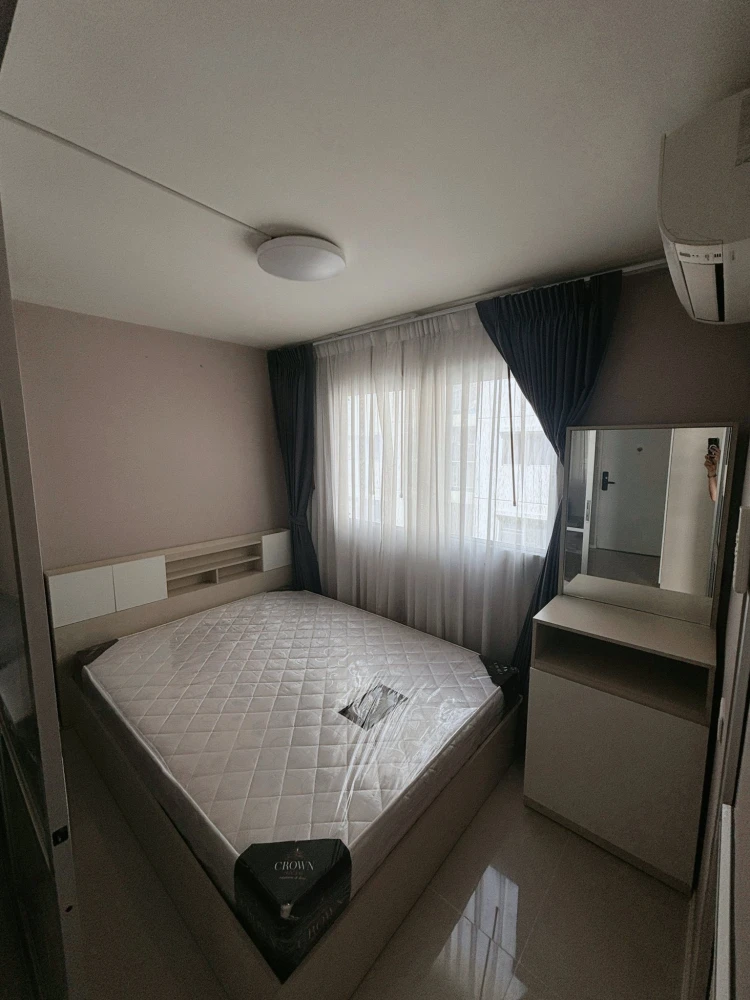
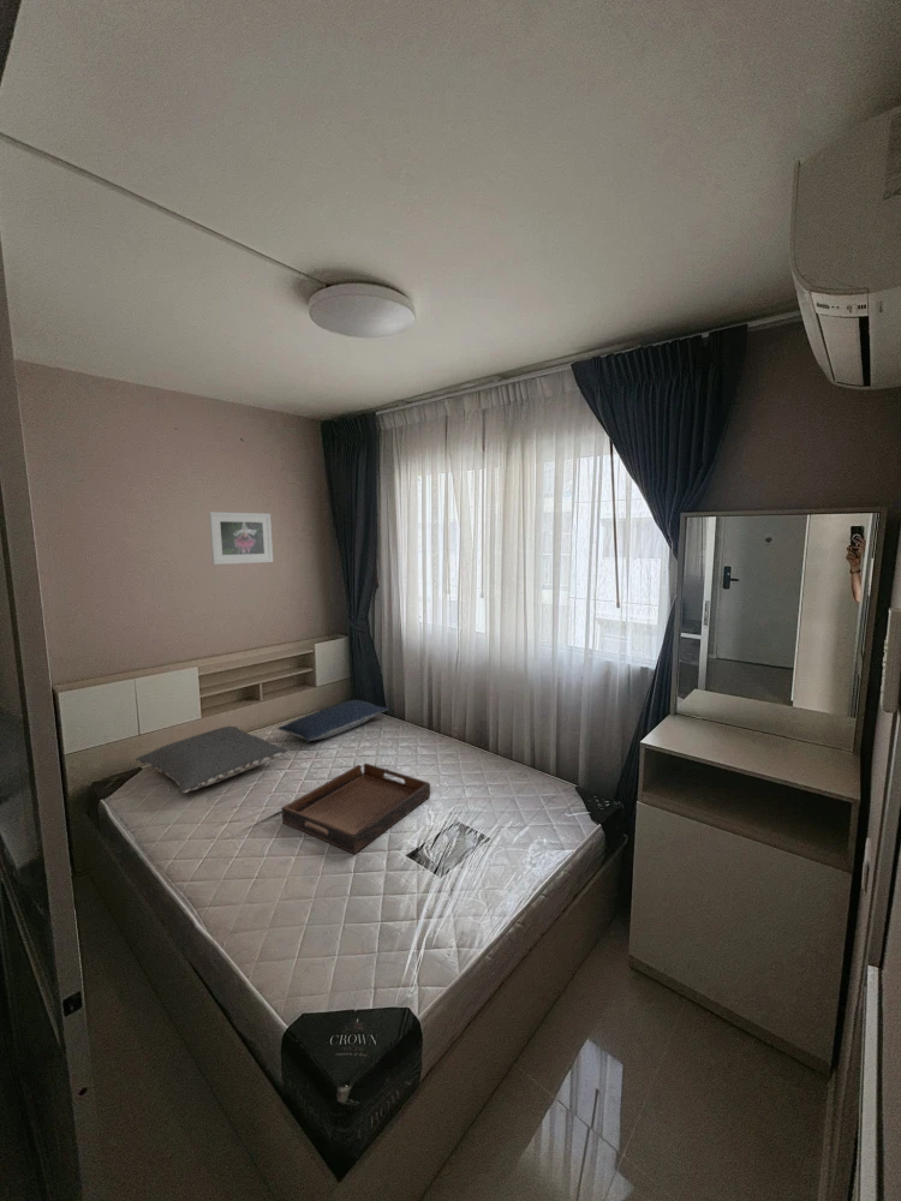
+ serving tray (359, 801)
+ pillow (213, 754)
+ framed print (241, 538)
+ pillow (335, 718)
